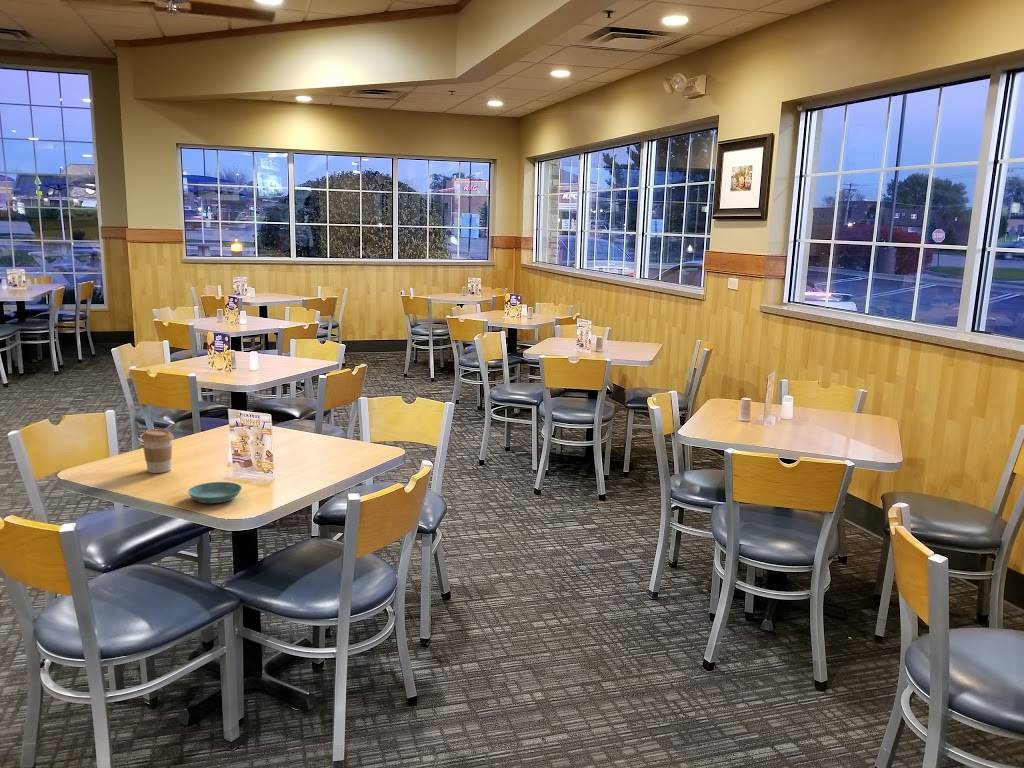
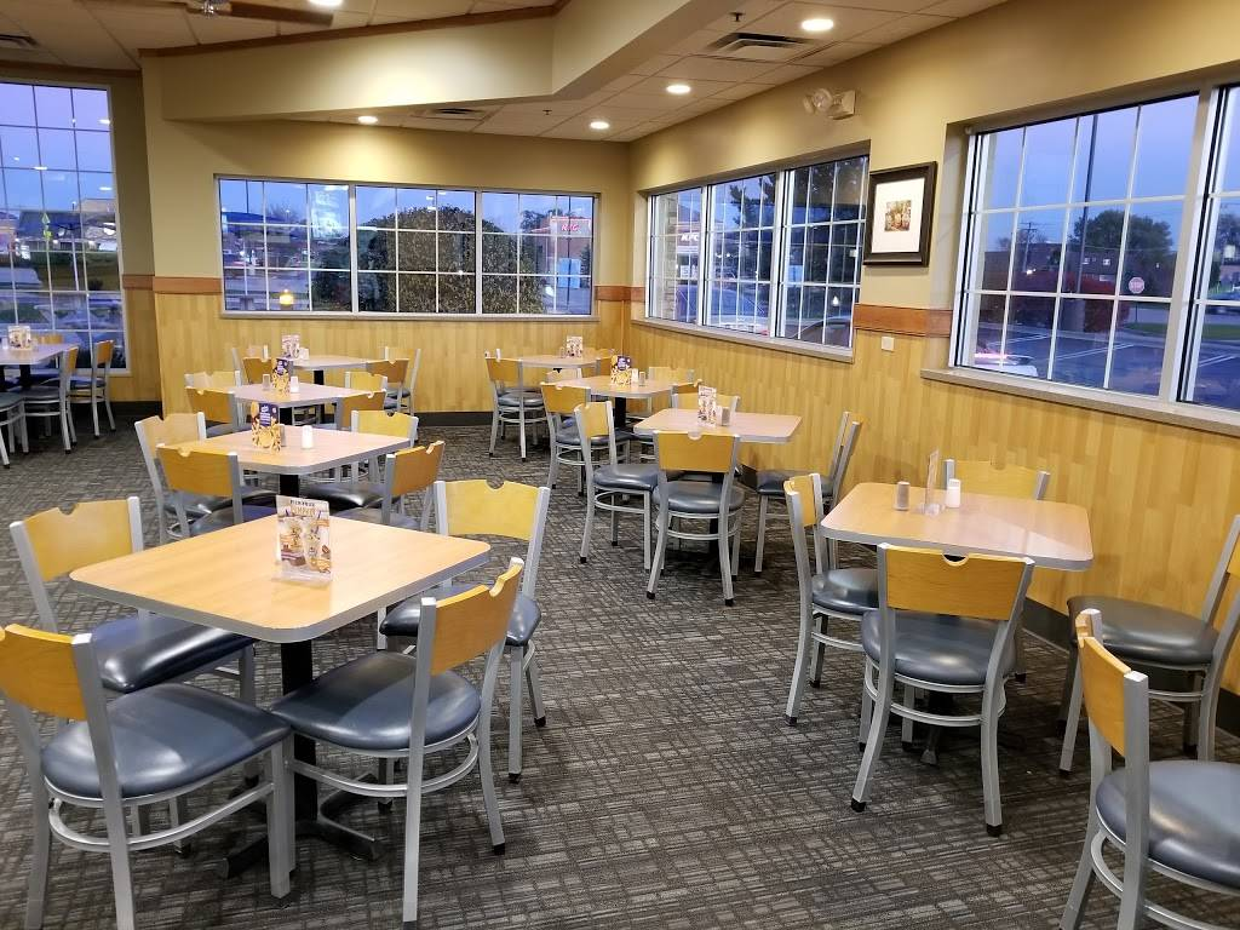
- saucer (215, 493)
- coffee cup (158, 450)
